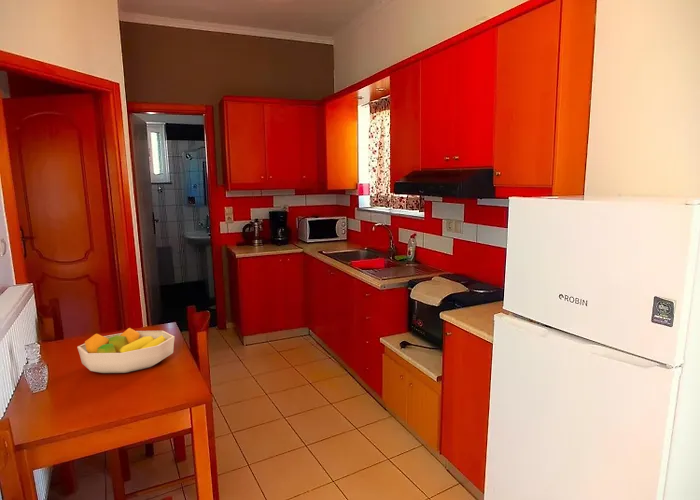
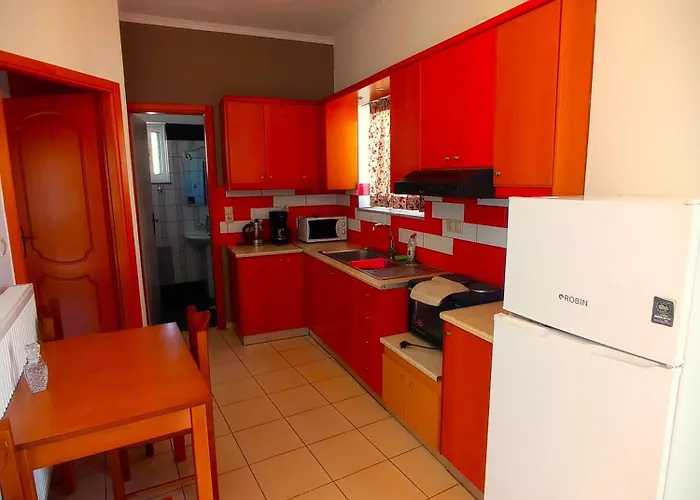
- fruit bowl (127, 347)
